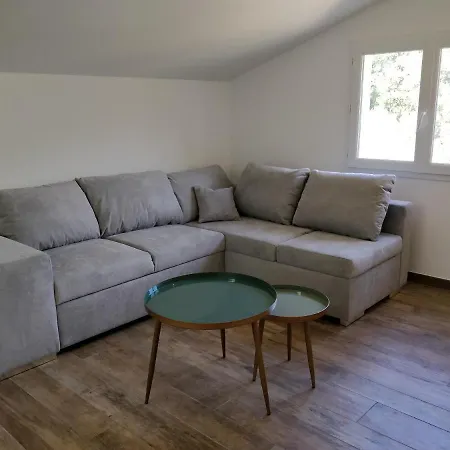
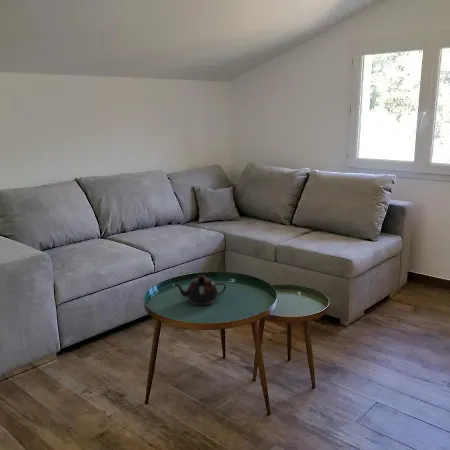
+ teapot (200, 288)
